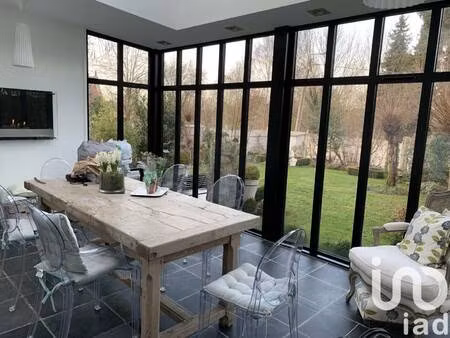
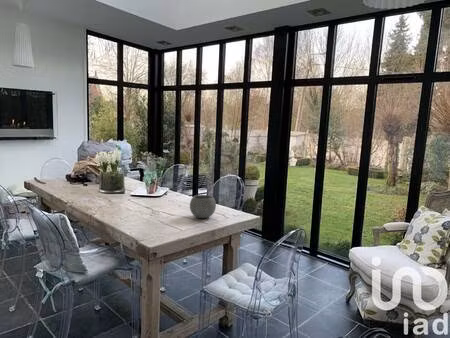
+ bowl (202, 206)
